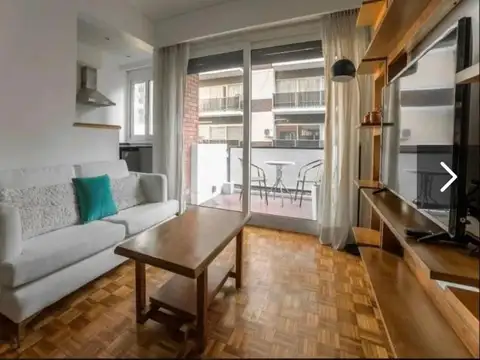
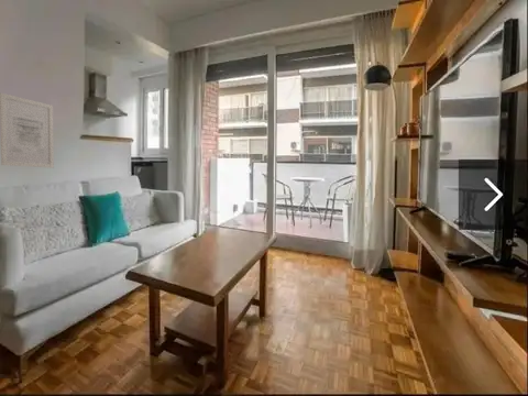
+ wall art (29, 133)
